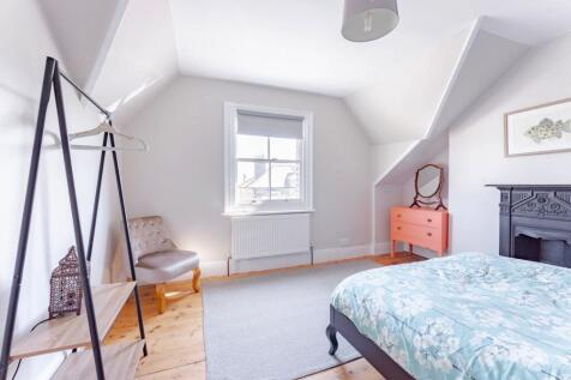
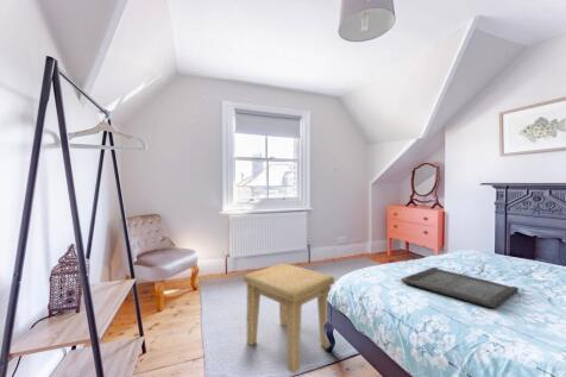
+ serving tray (457, 284)
+ side table (288, 309)
